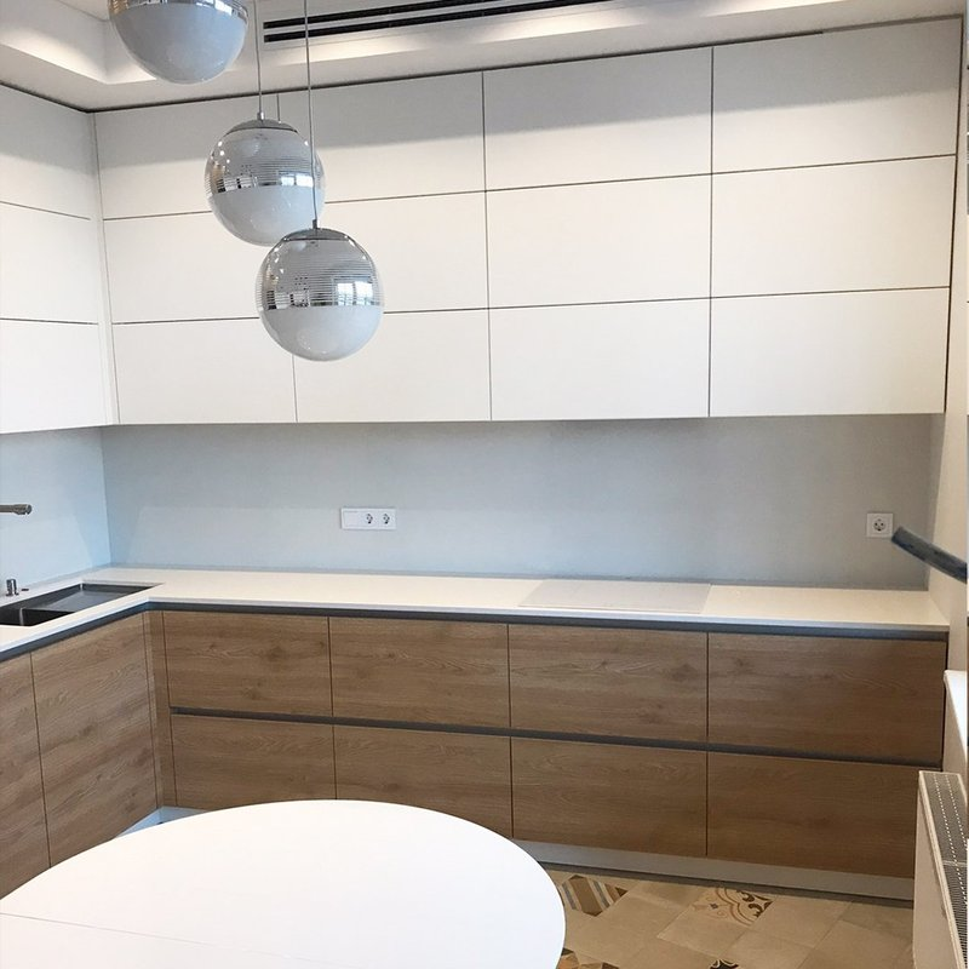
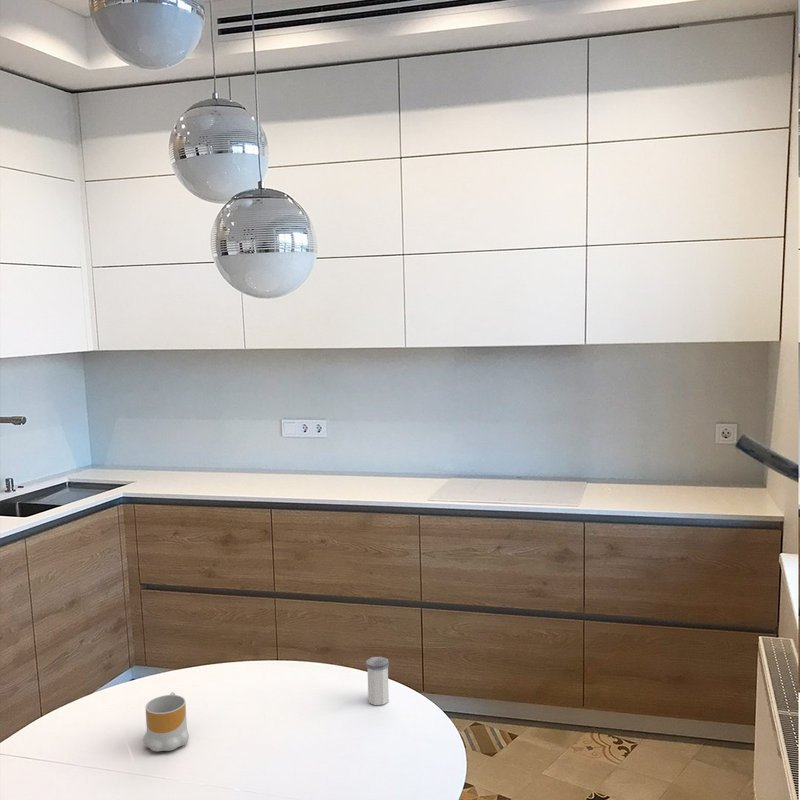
+ salt shaker (377, 680)
+ mug (168, 719)
